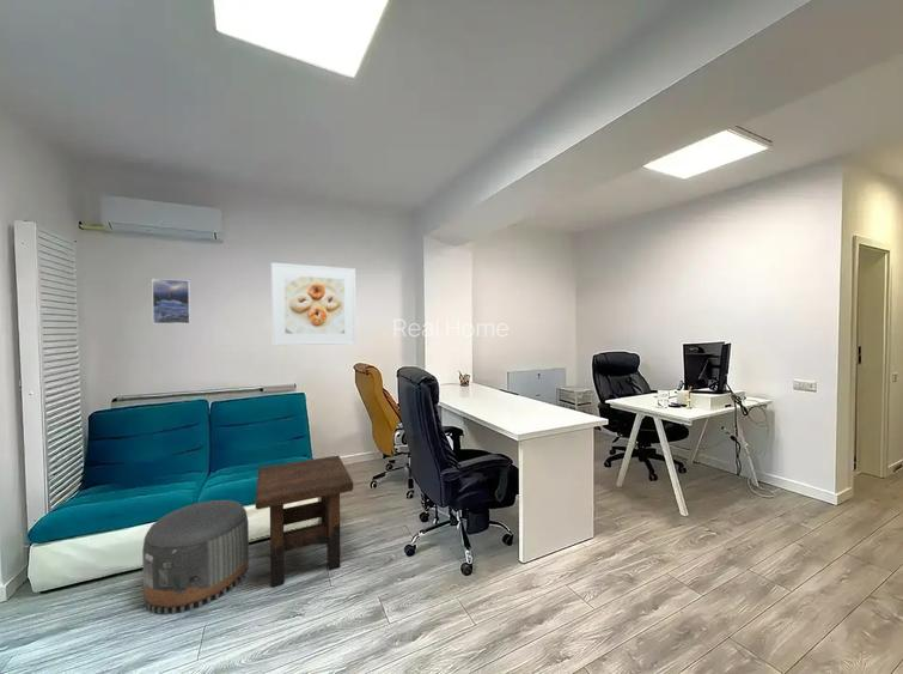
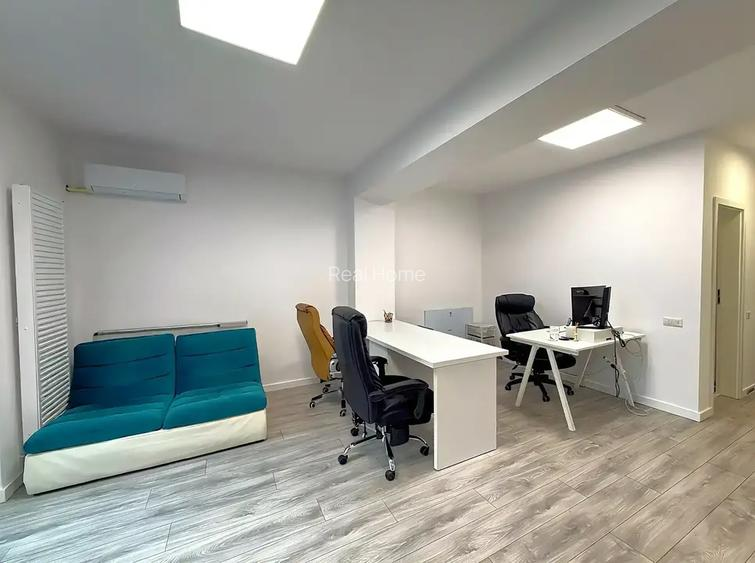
- side table (304, 516)
- pouf (199, 546)
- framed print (315, 305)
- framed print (171, 302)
